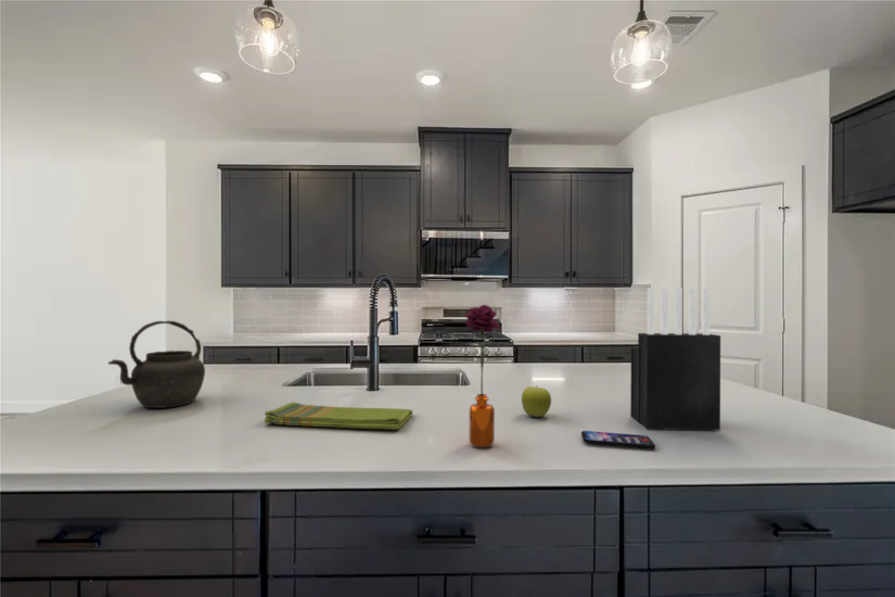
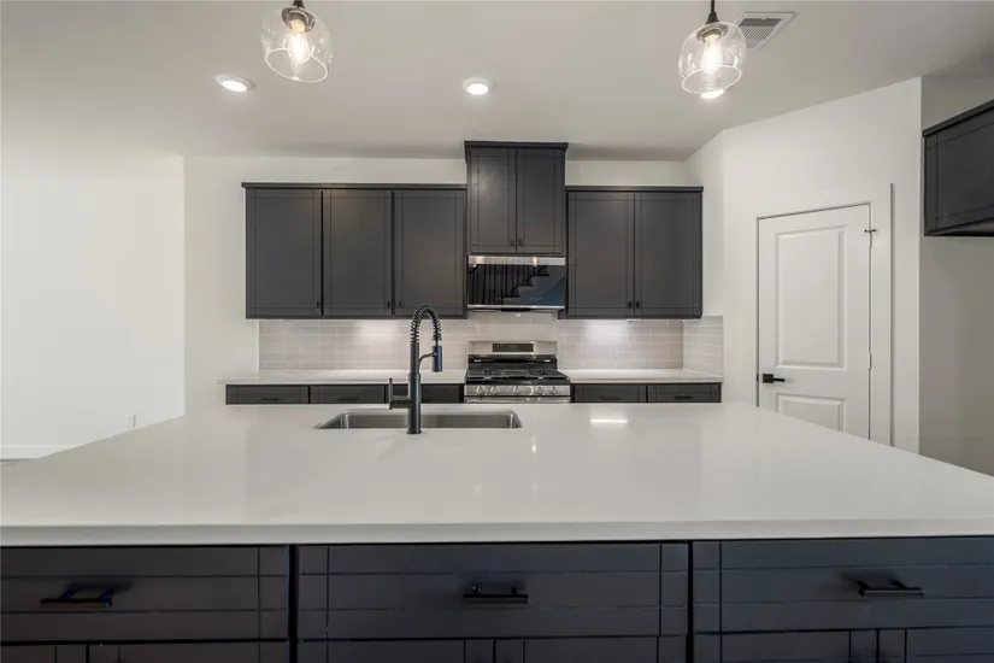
- dish towel (341, 412)
- smartphone (616, 439)
- flower (482, 374)
- knife block (670, 355)
- kettle (158, 363)
- fruit (536, 401)
